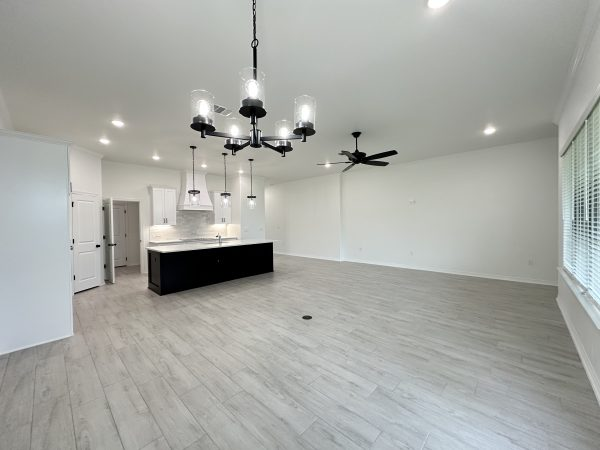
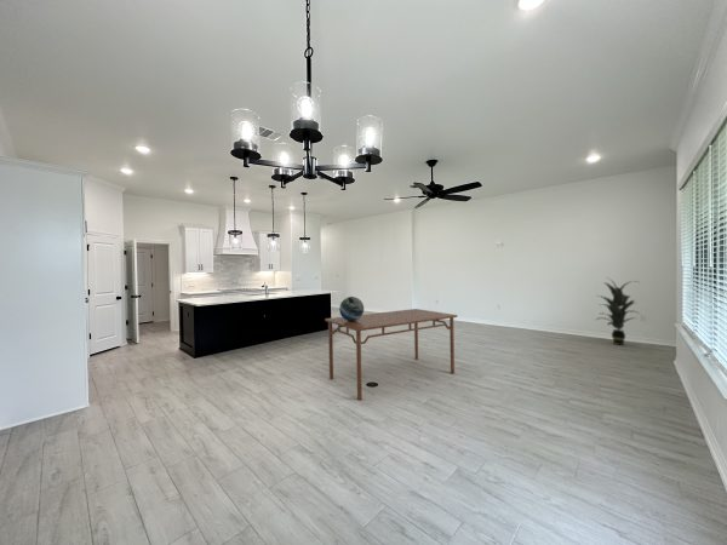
+ dining table (393, 333)
+ indoor plant (614, 310)
+ decorative globe (351, 308)
